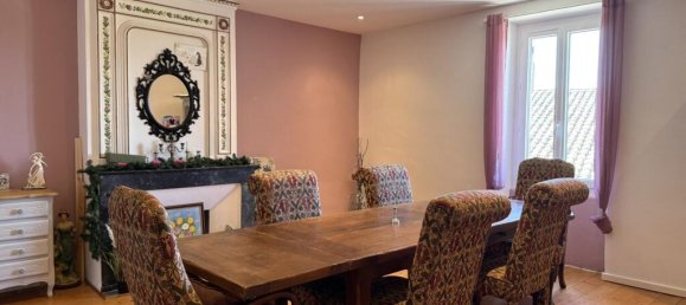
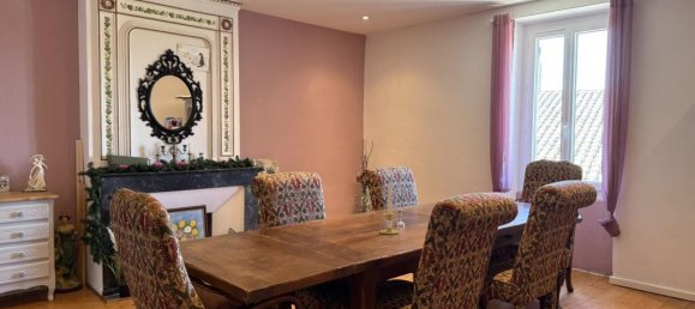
+ candle (389, 206)
